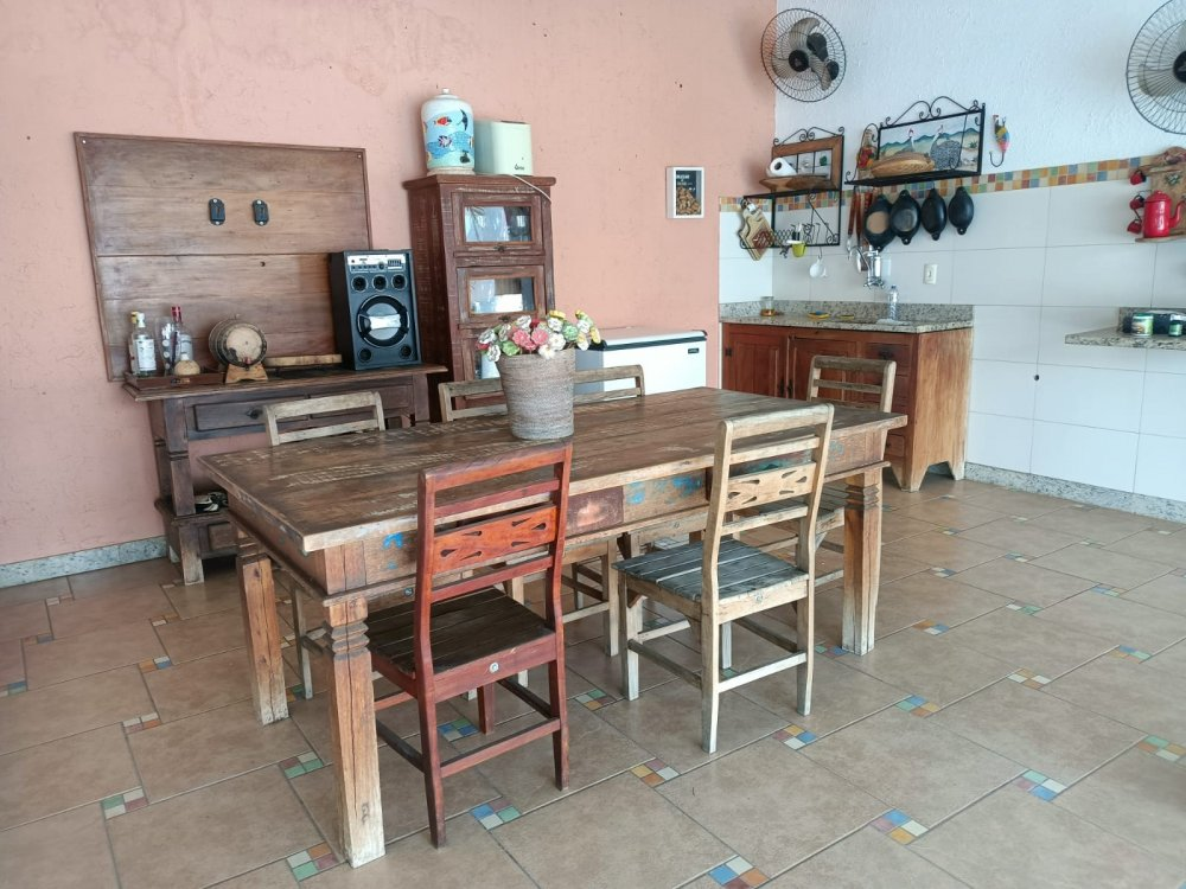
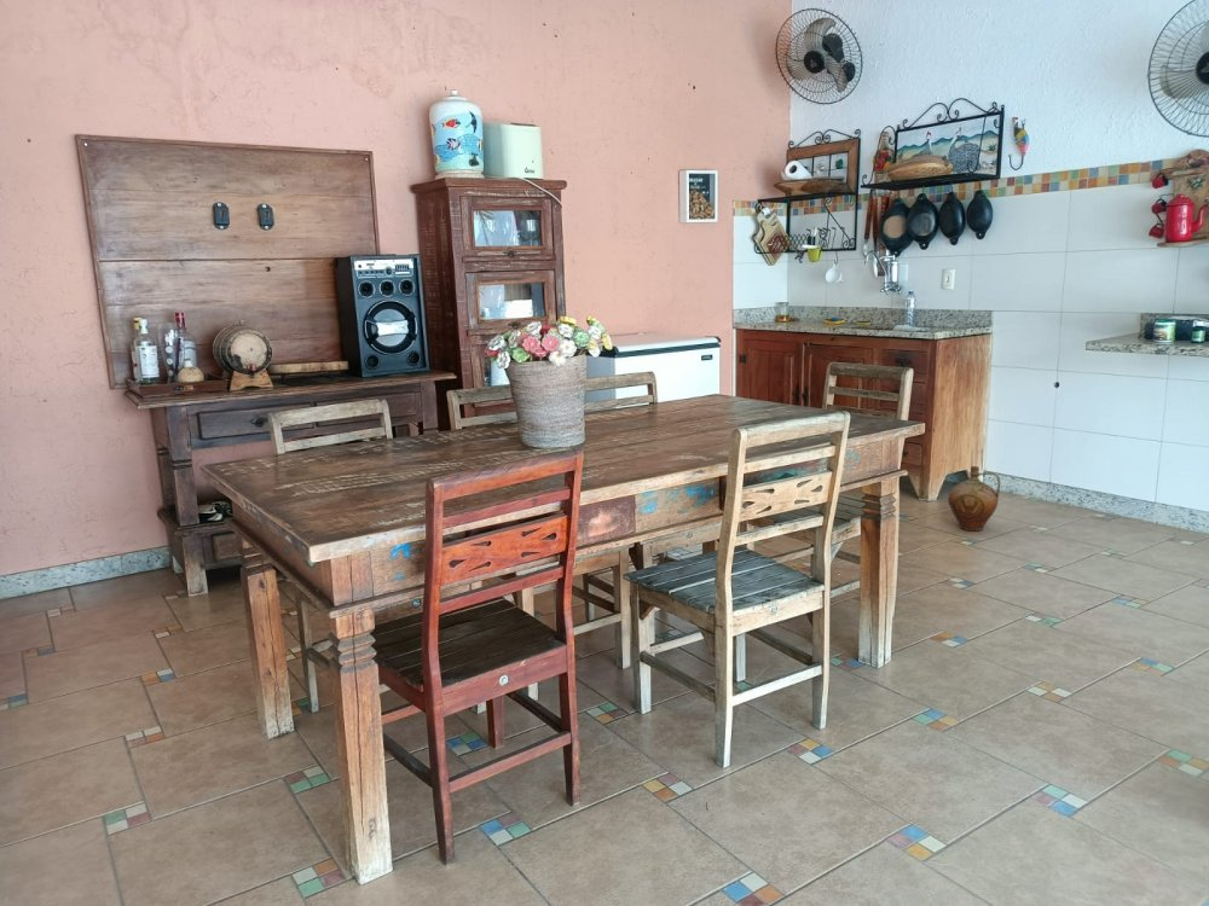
+ ceramic jug (972, 498)
